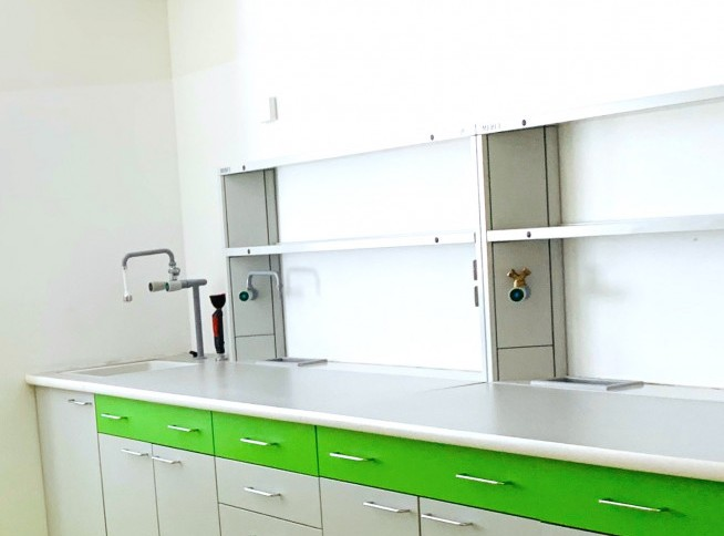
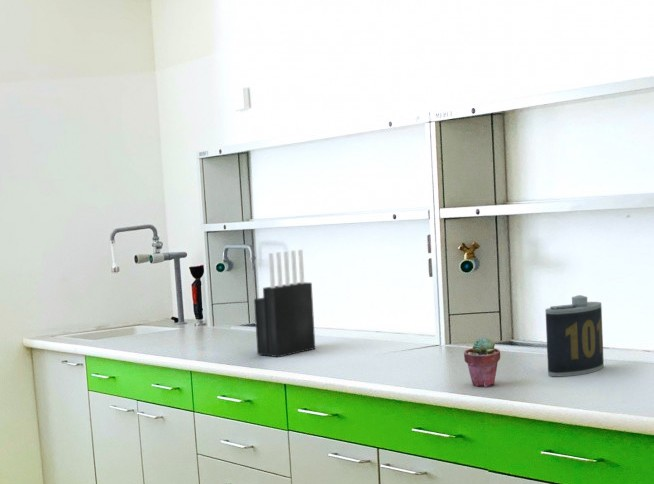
+ flask (577, 332)
+ knife block (281, 301)
+ potted succulent (482, 360)
